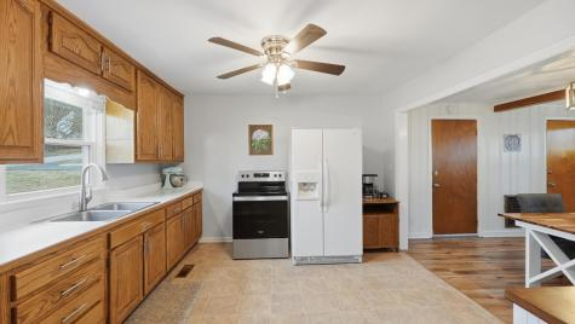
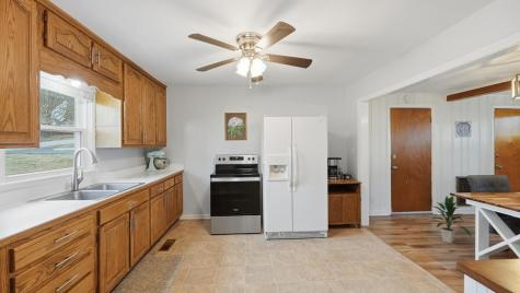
+ indoor plant (449, 219)
